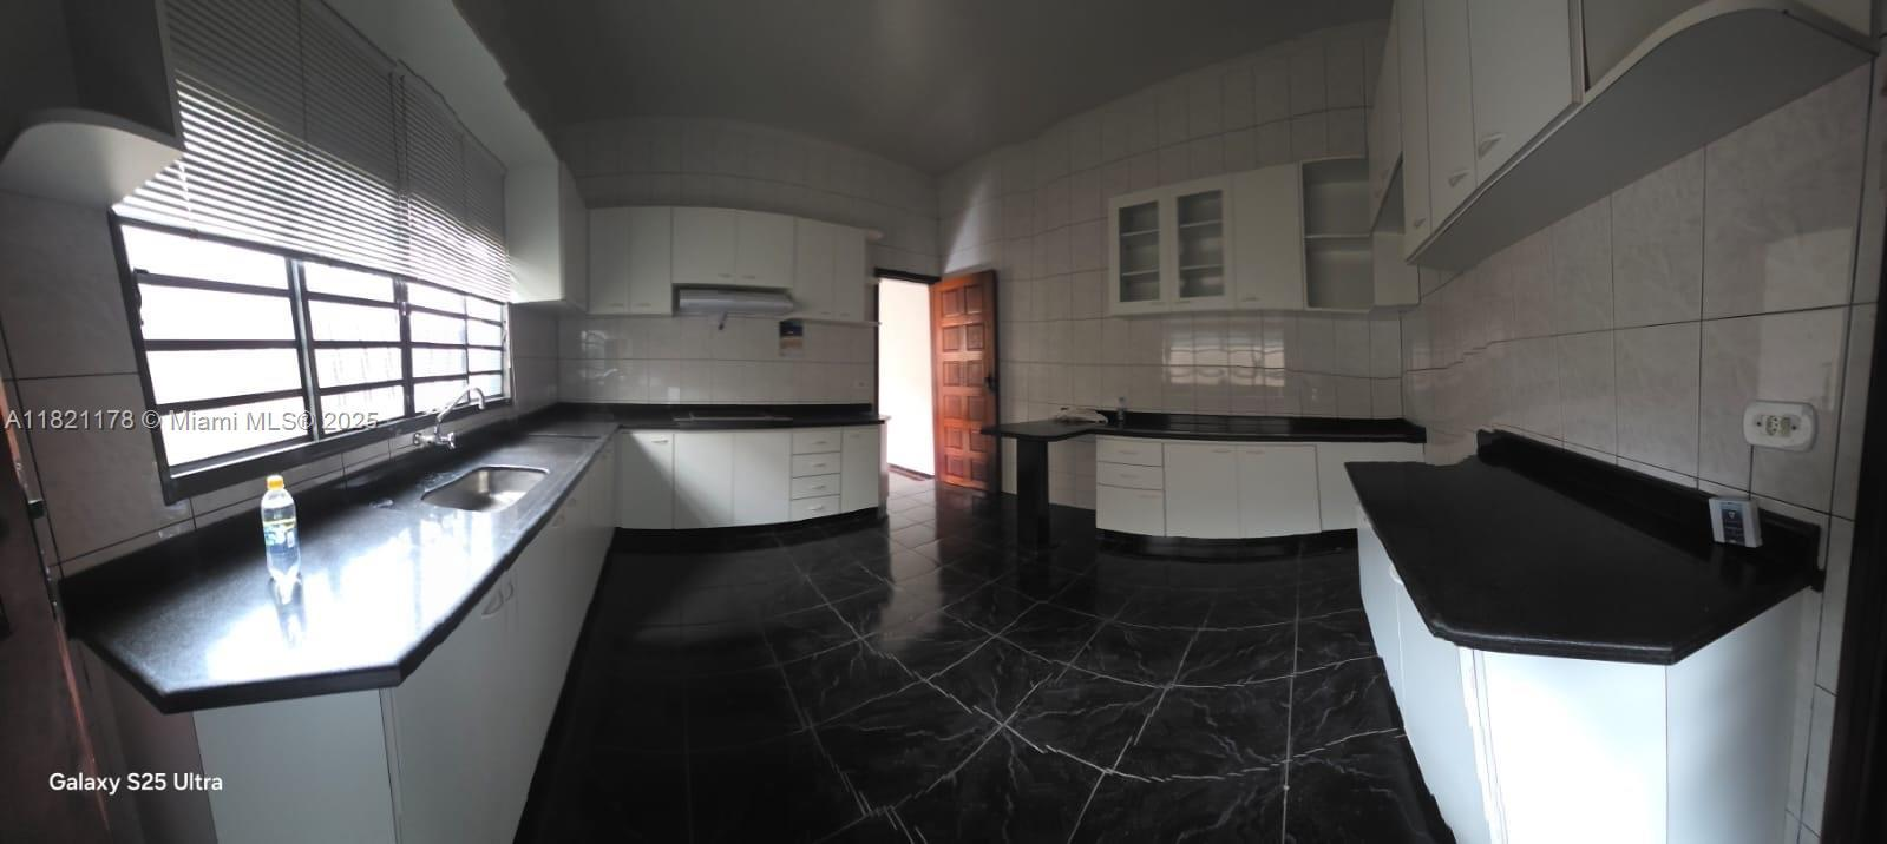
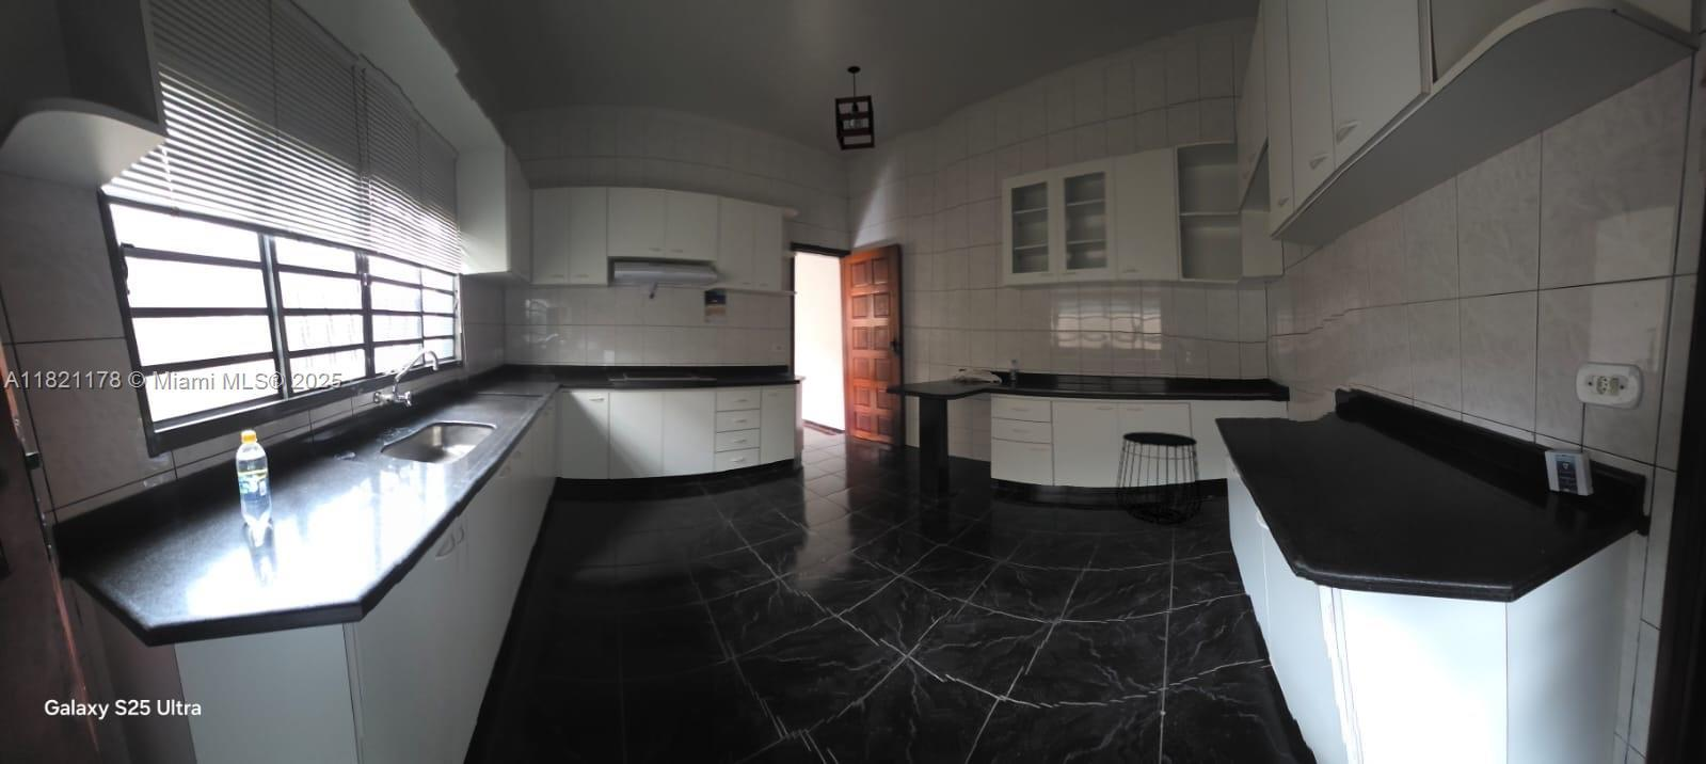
+ pendant light (854, 106)
+ side table (1157, 476)
